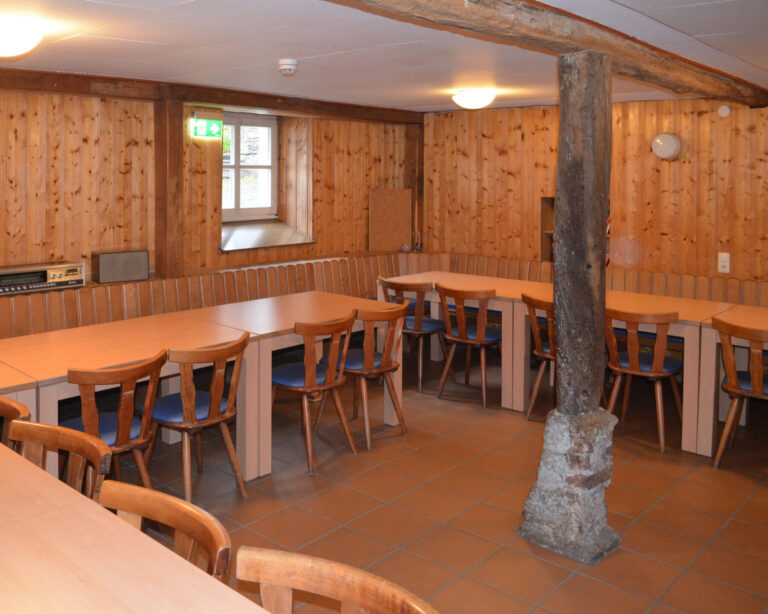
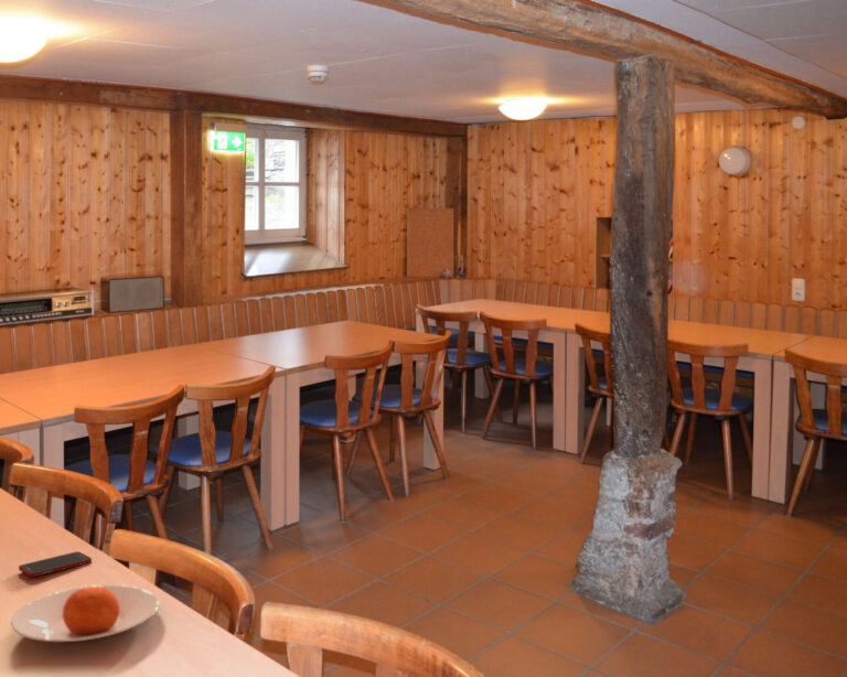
+ cell phone (55, 563)
+ plate (86, 605)
